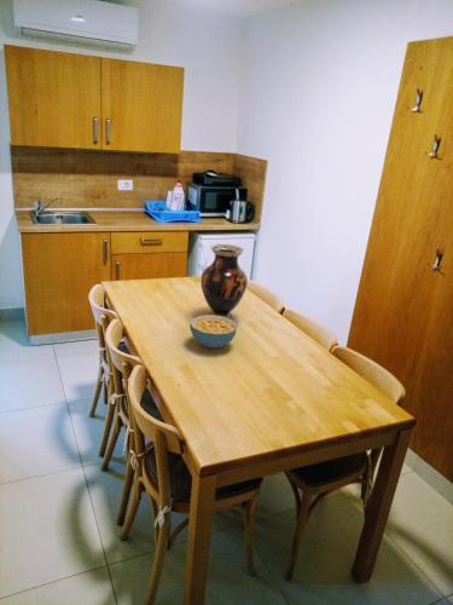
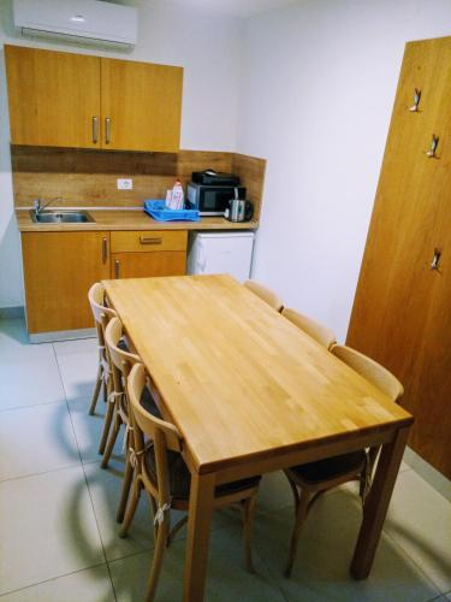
- vase (223, 284)
- cereal bowl (213, 334)
